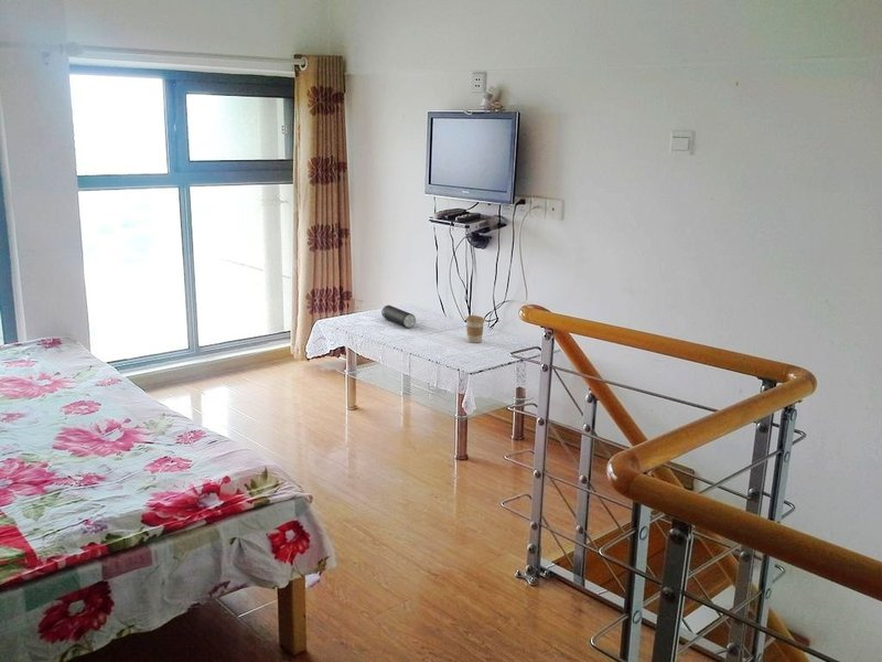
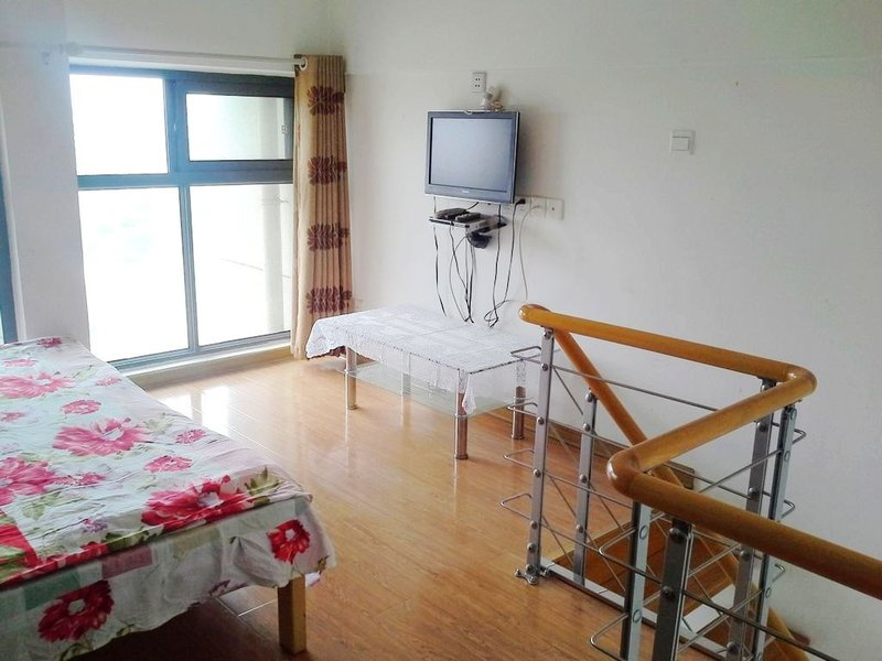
- speaker (398, 316)
- coffee cup (474, 328)
